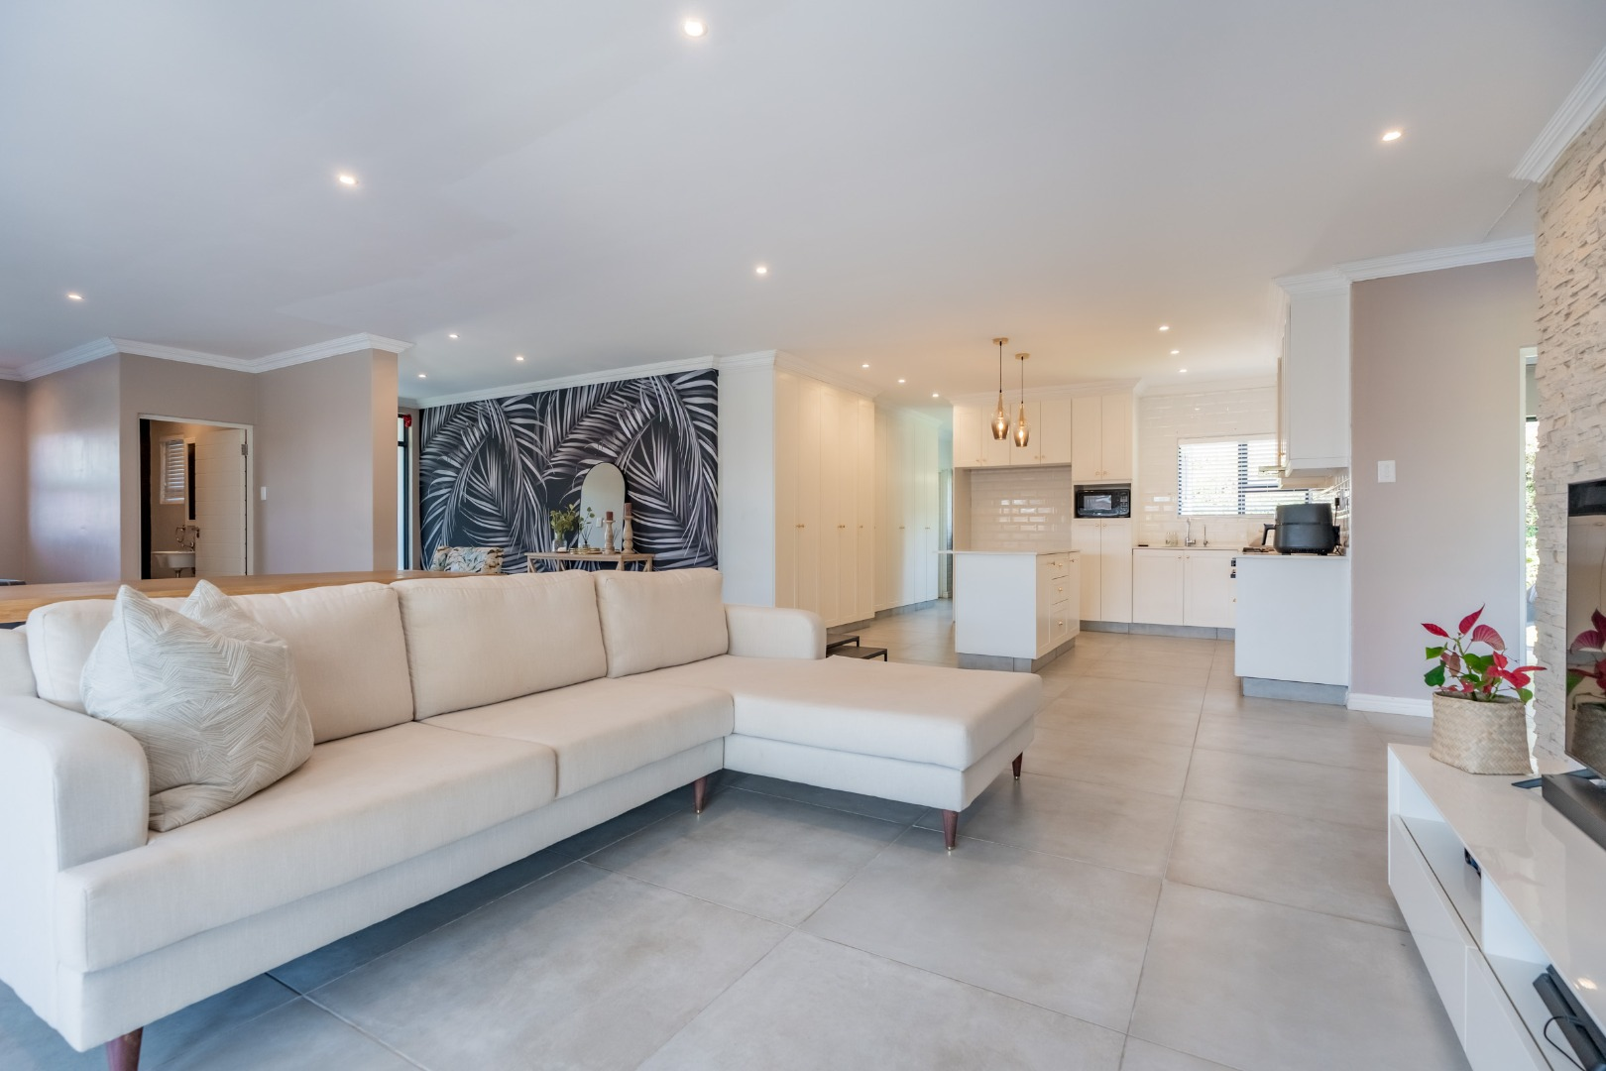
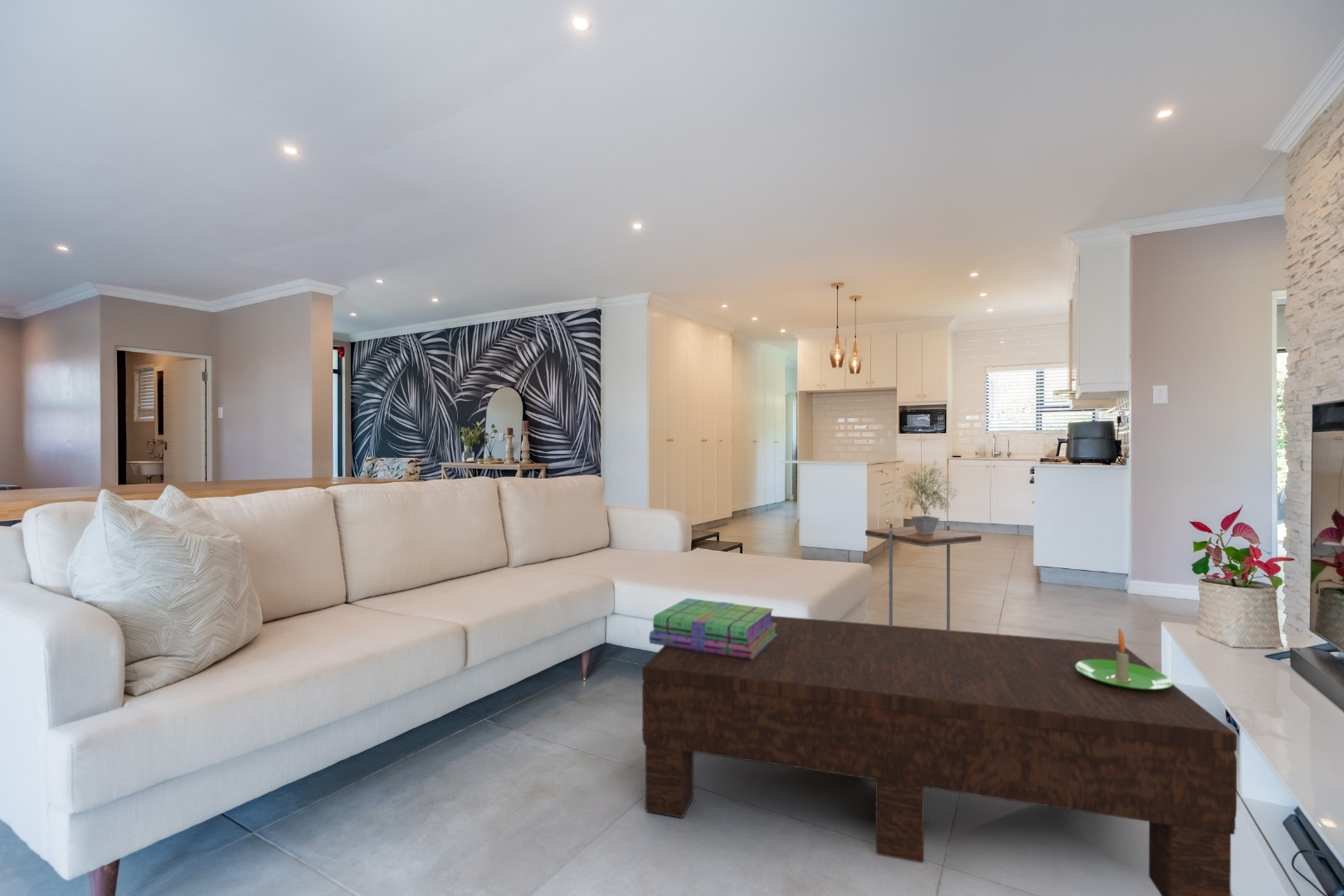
+ side table (947, 590)
+ coffee table (894, 723)
+ stack of books (714, 625)
+ potted plant (925, 495)
+ candle (1122, 653)
